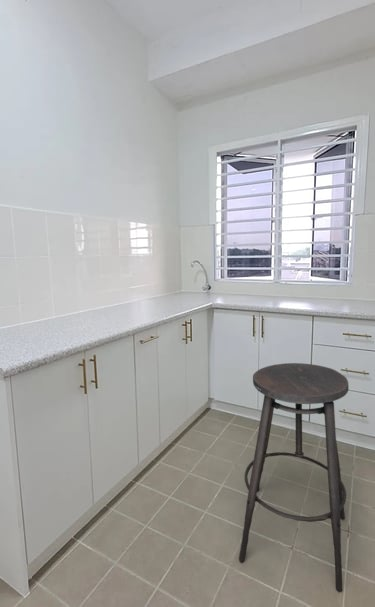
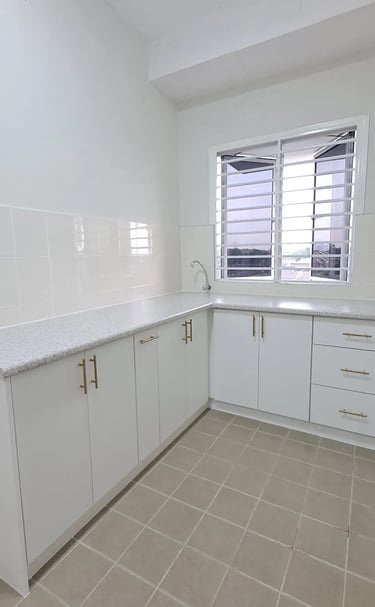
- stool (295, 454)
